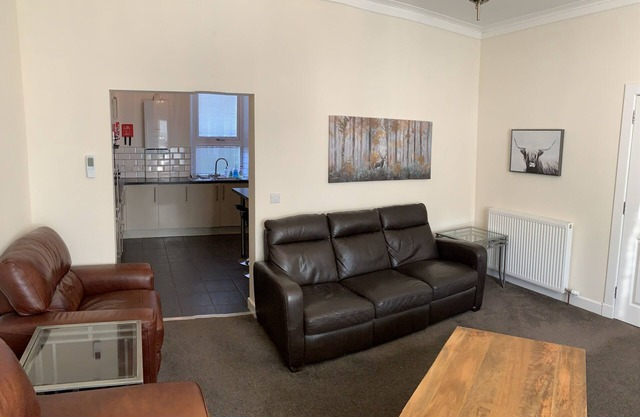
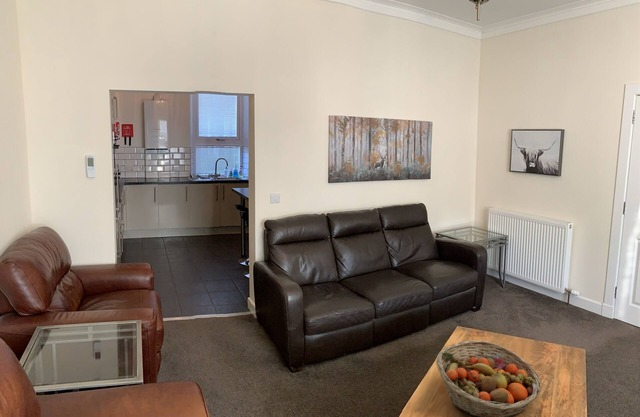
+ fruit basket (486, 378)
